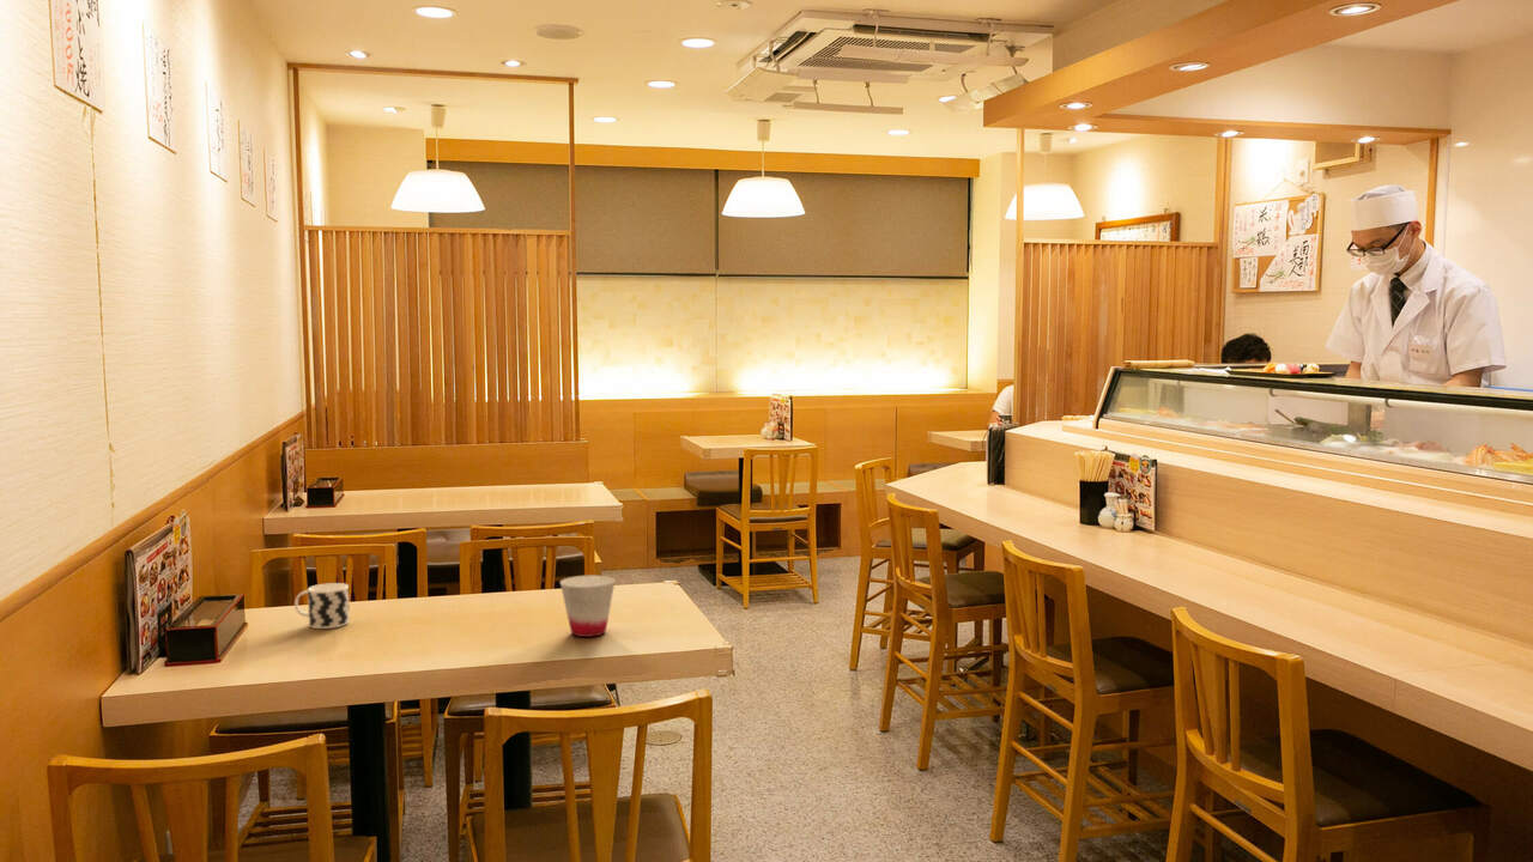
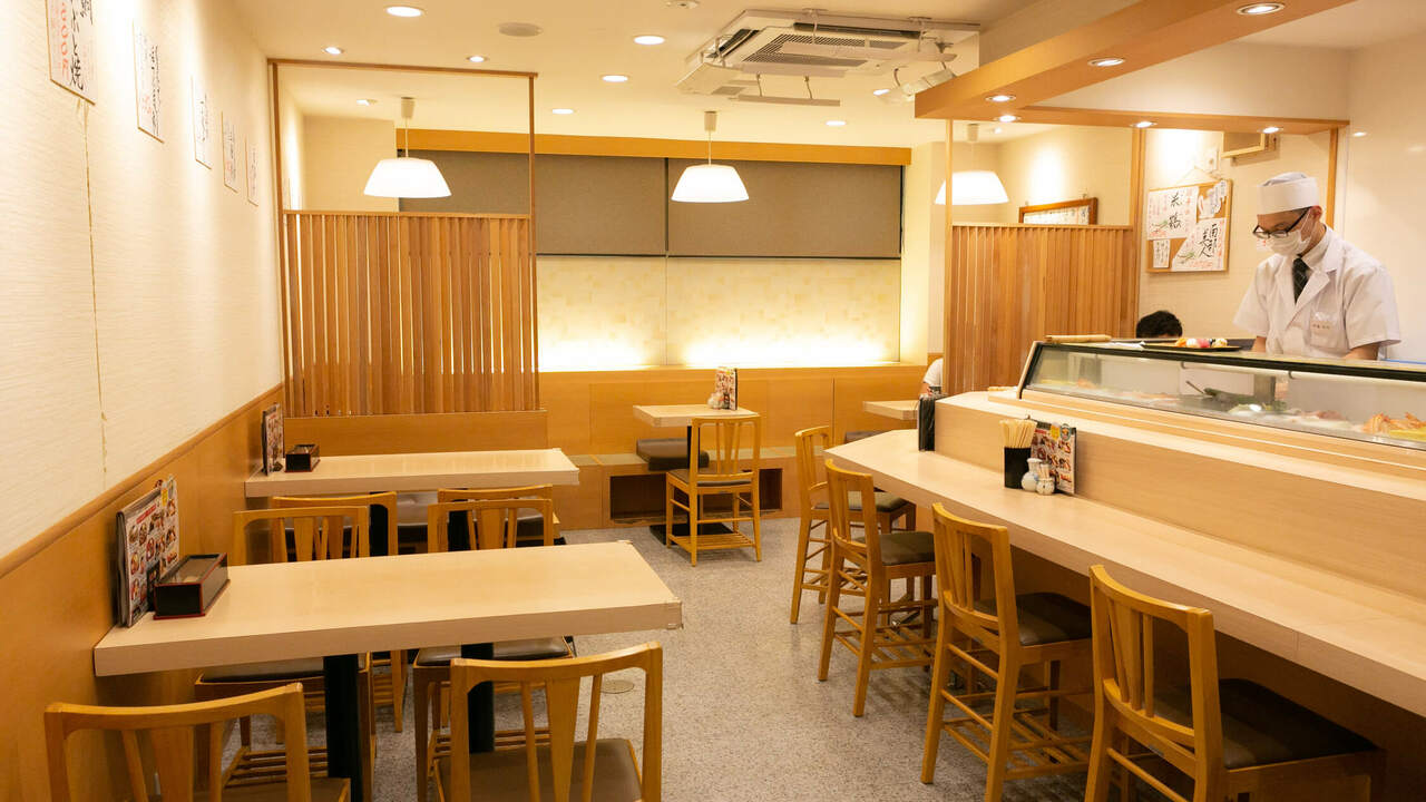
- cup (588, 606)
- cup (321, 606)
